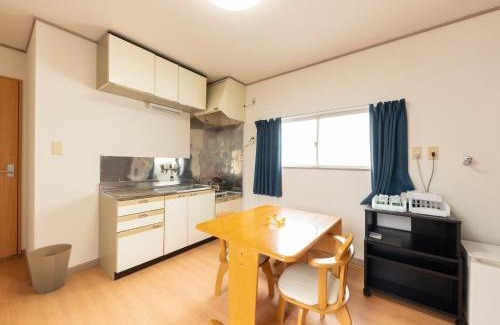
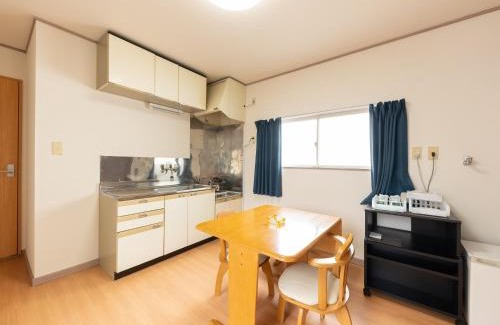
- trash can (50, 268)
